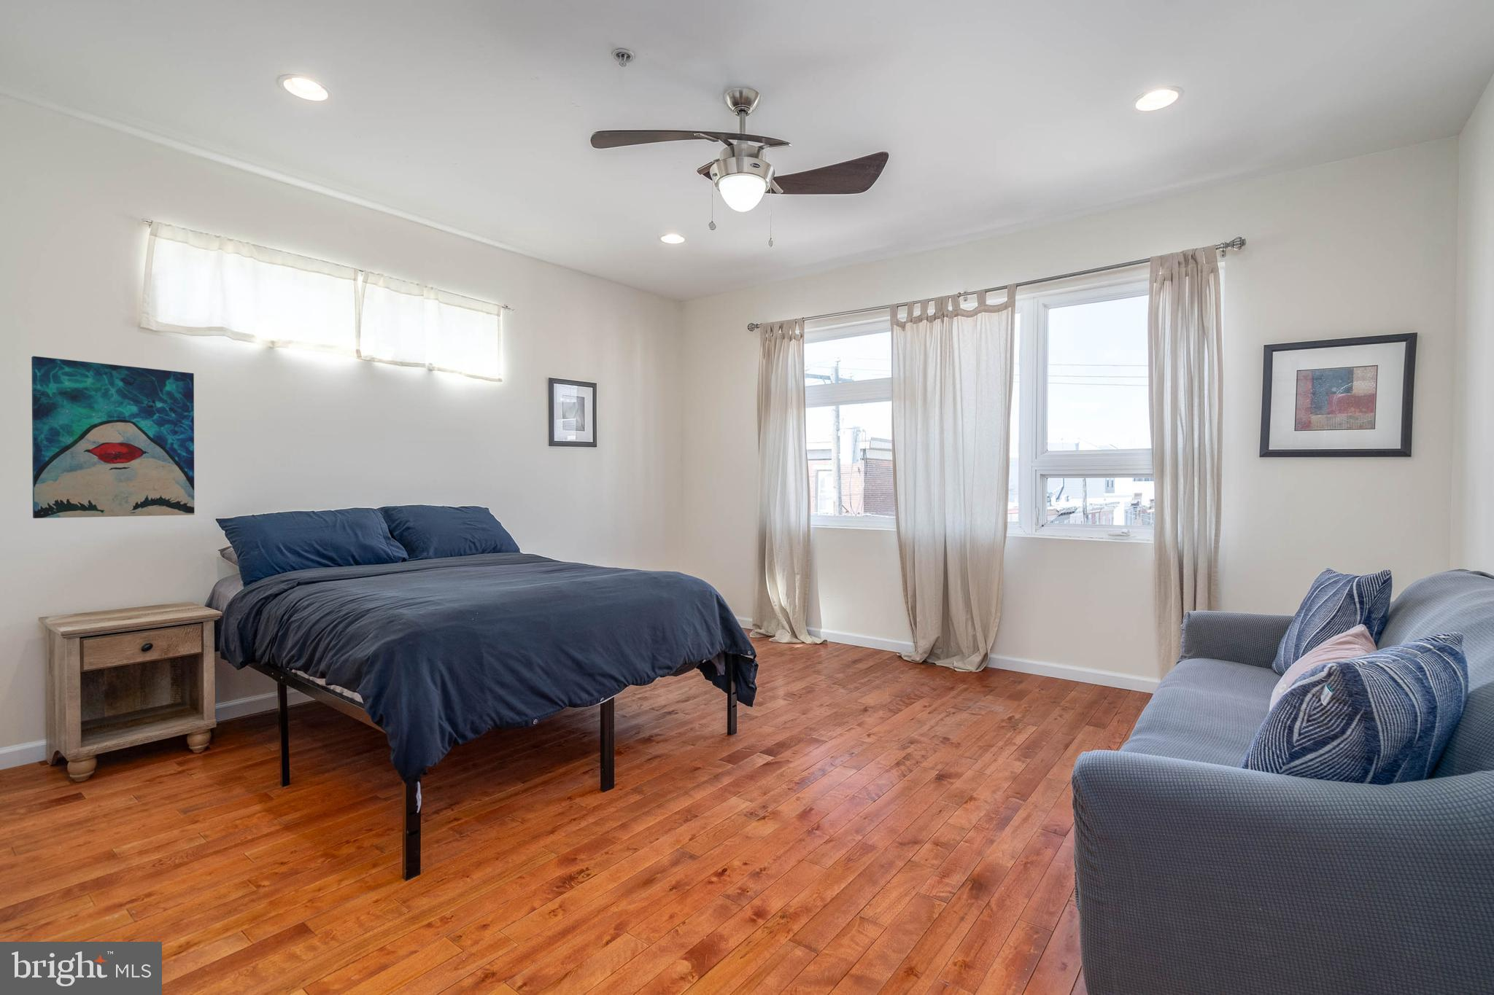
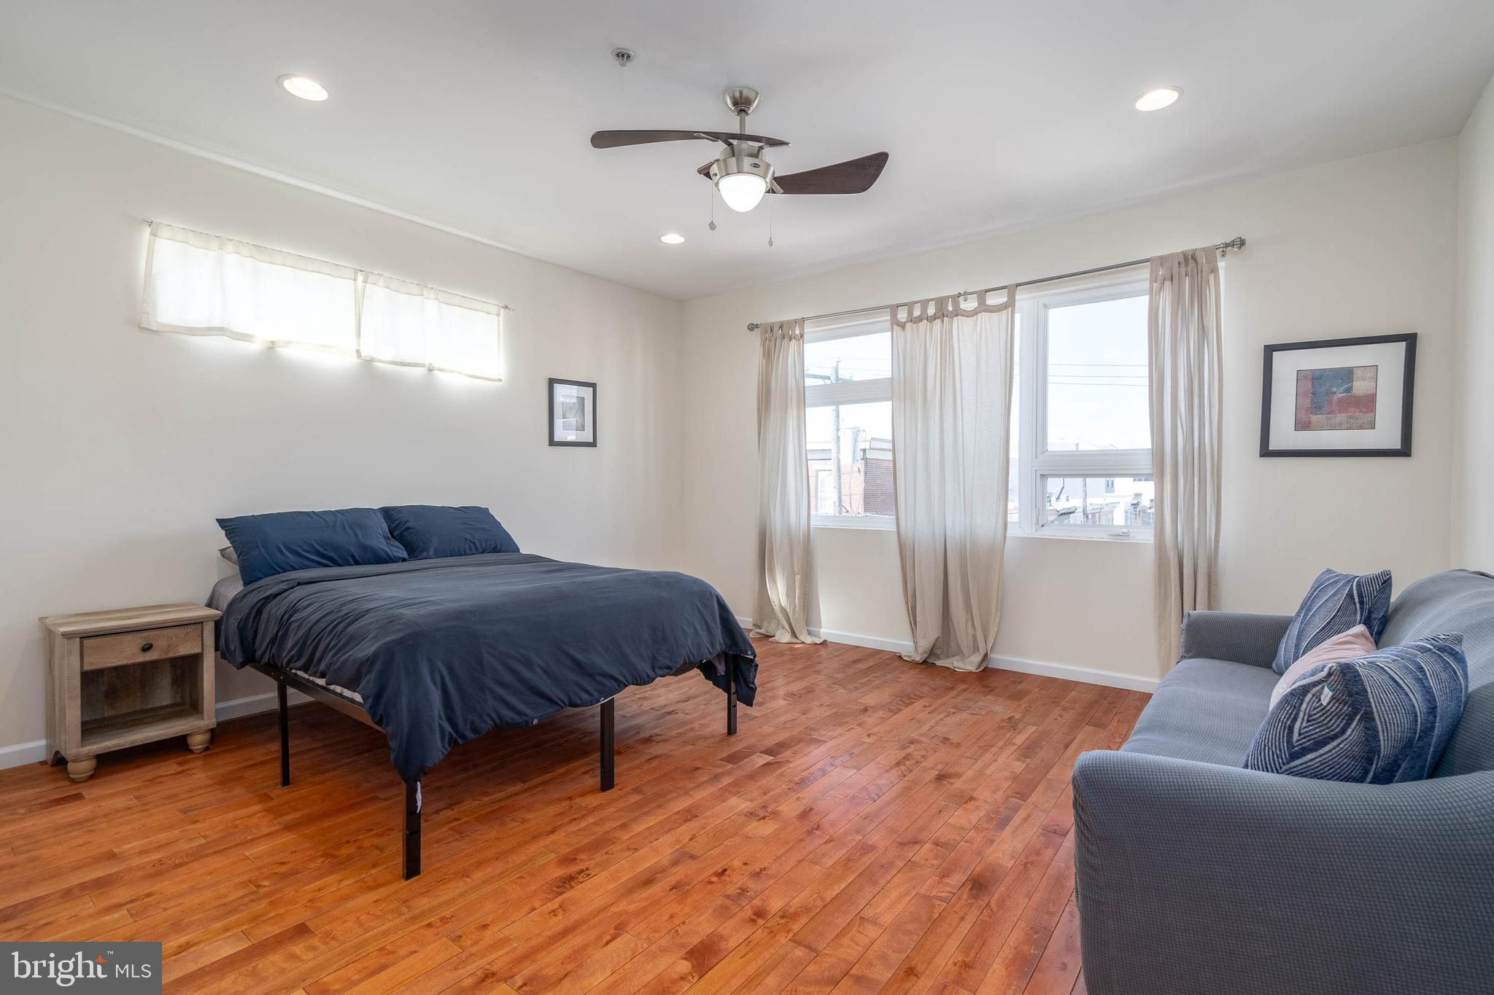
- wall art (118, 441)
